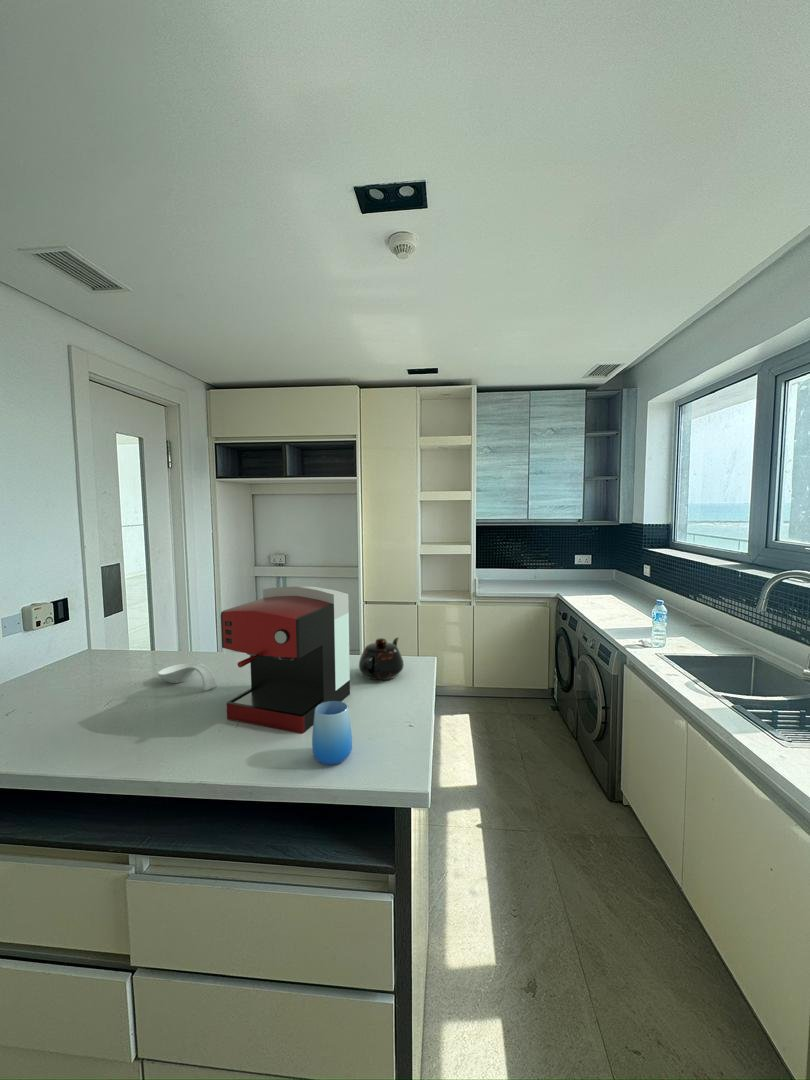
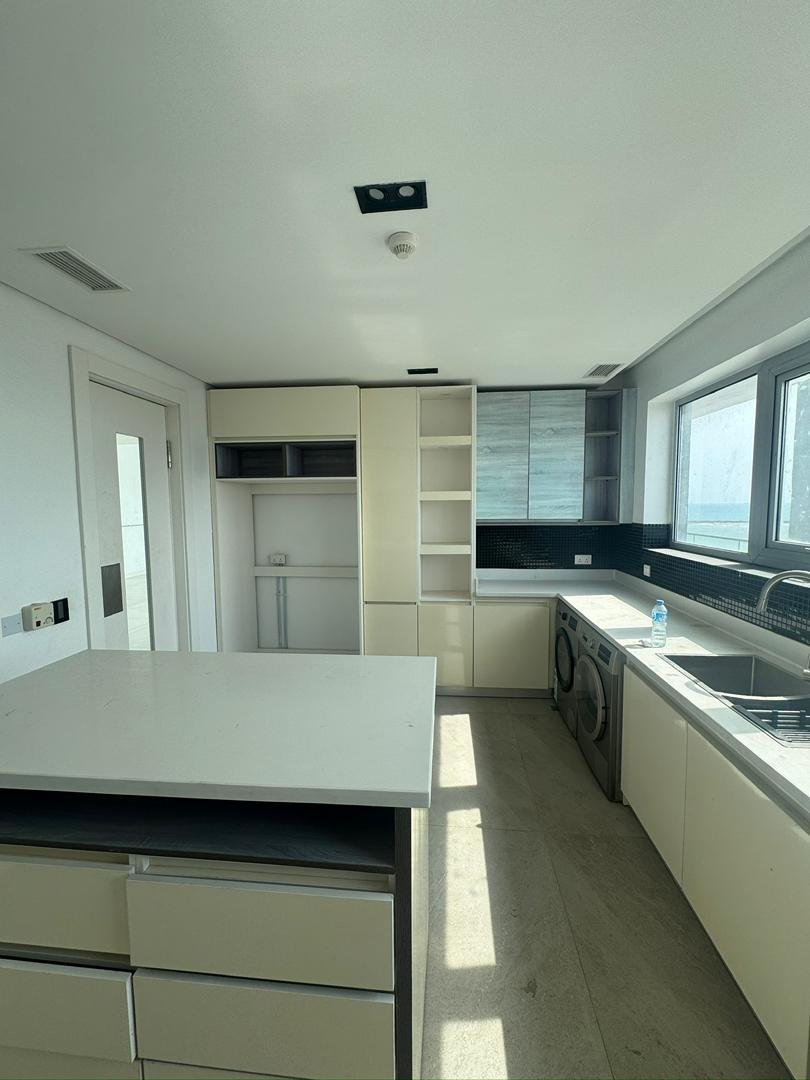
- teapot (382, 656)
- cup (332, 732)
- coffee maker (281, 652)
- spoon rest (187, 672)
